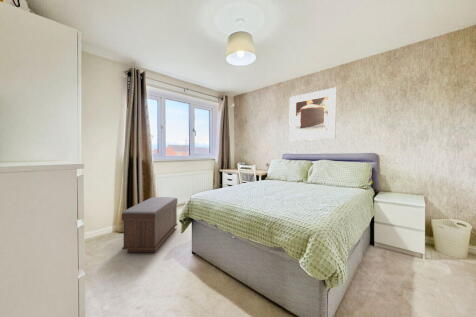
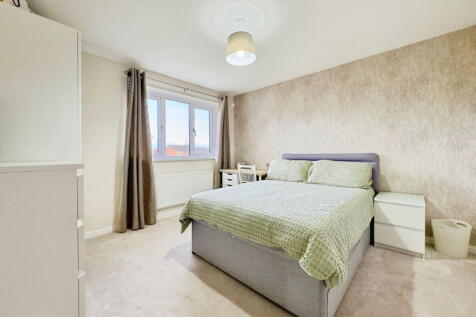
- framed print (310, 116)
- bench (153, 220)
